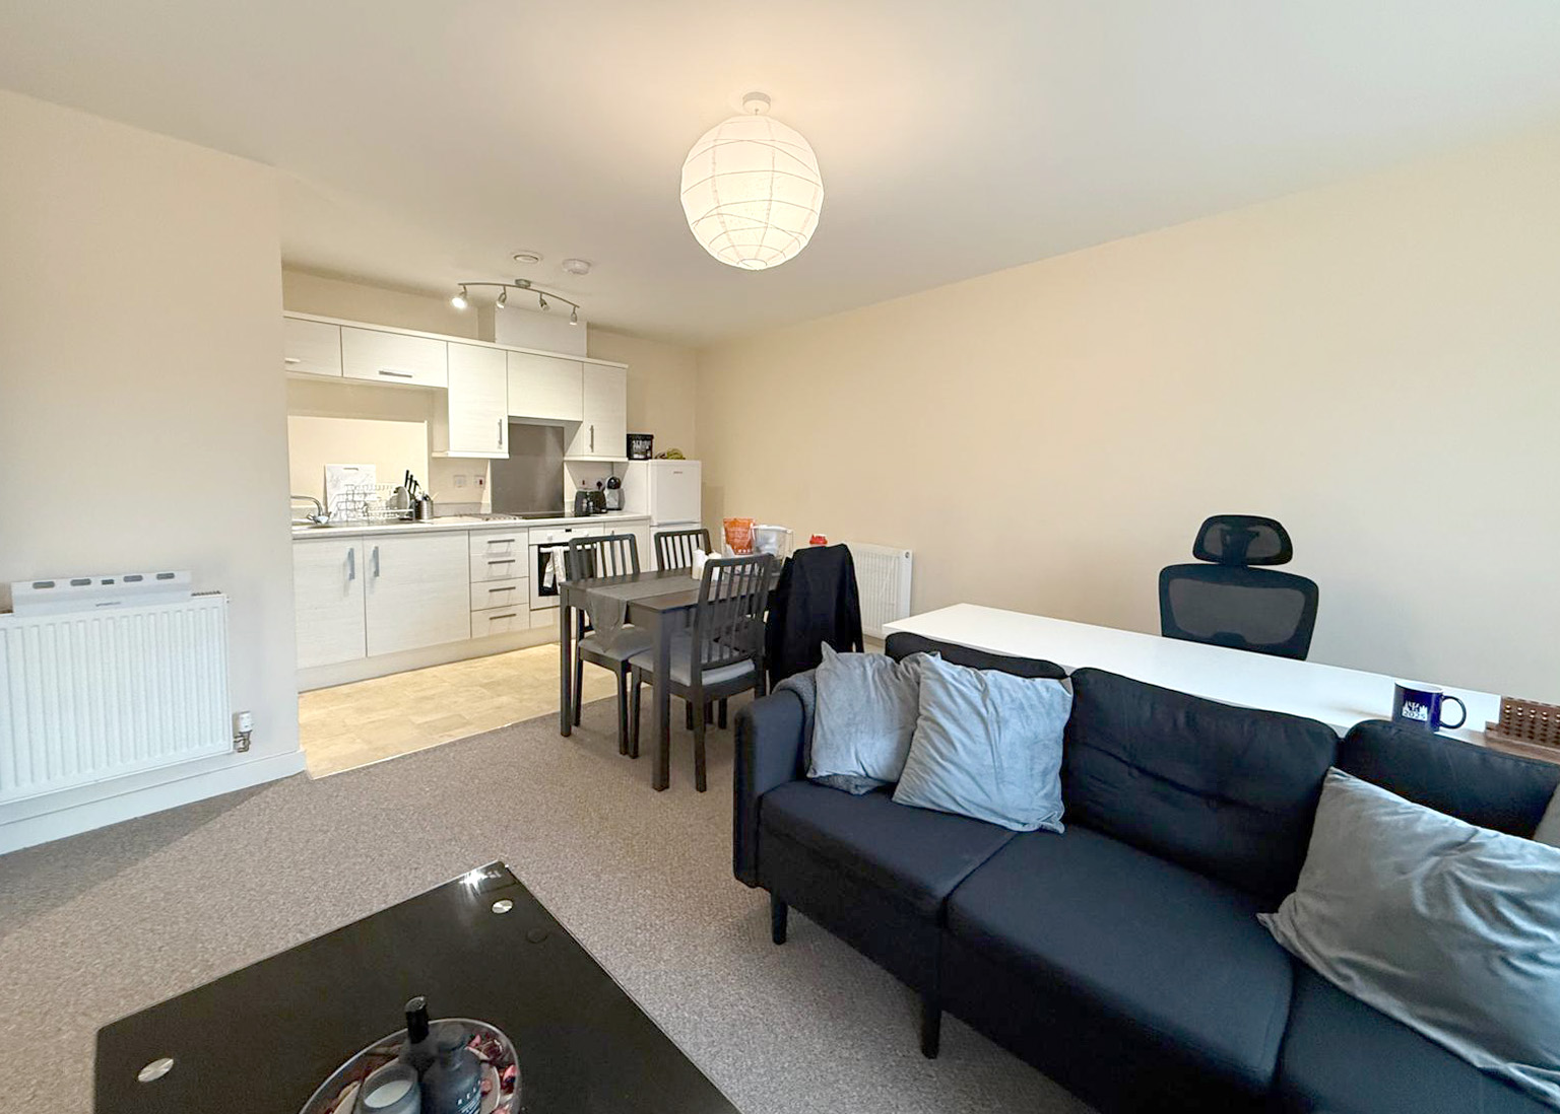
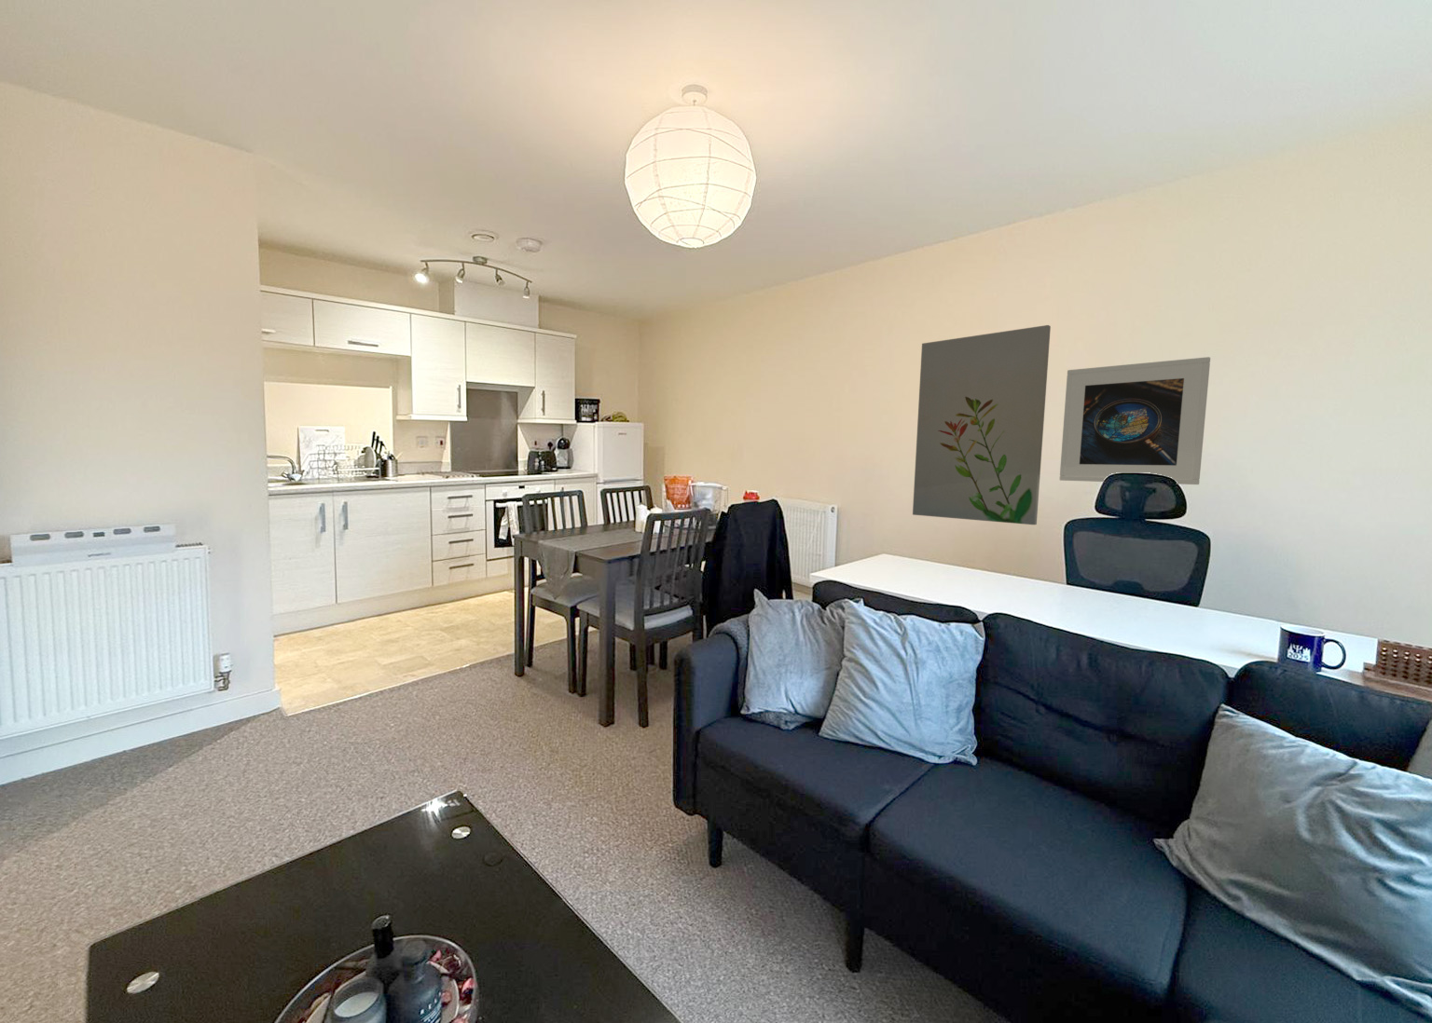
+ wall art (976, 427)
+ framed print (1129, 423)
